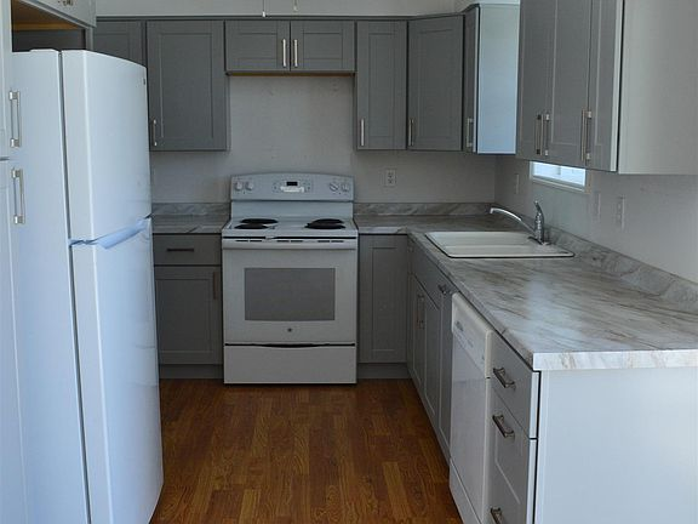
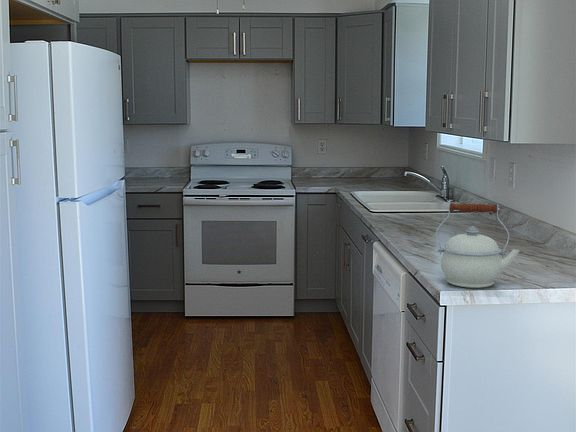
+ kettle (477, 243)
